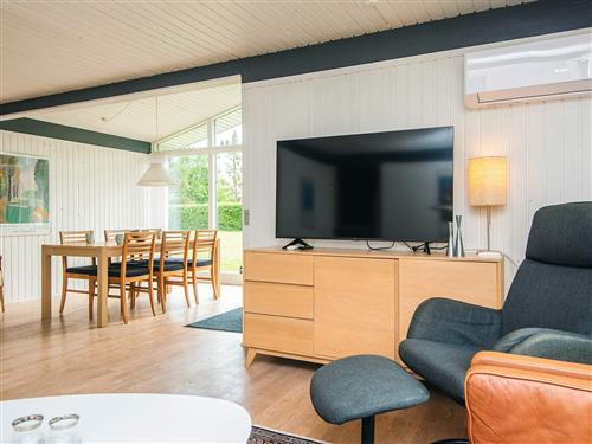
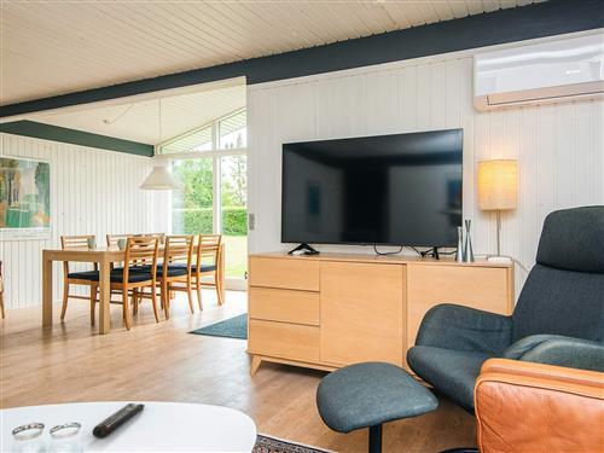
+ remote control (120, 418)
